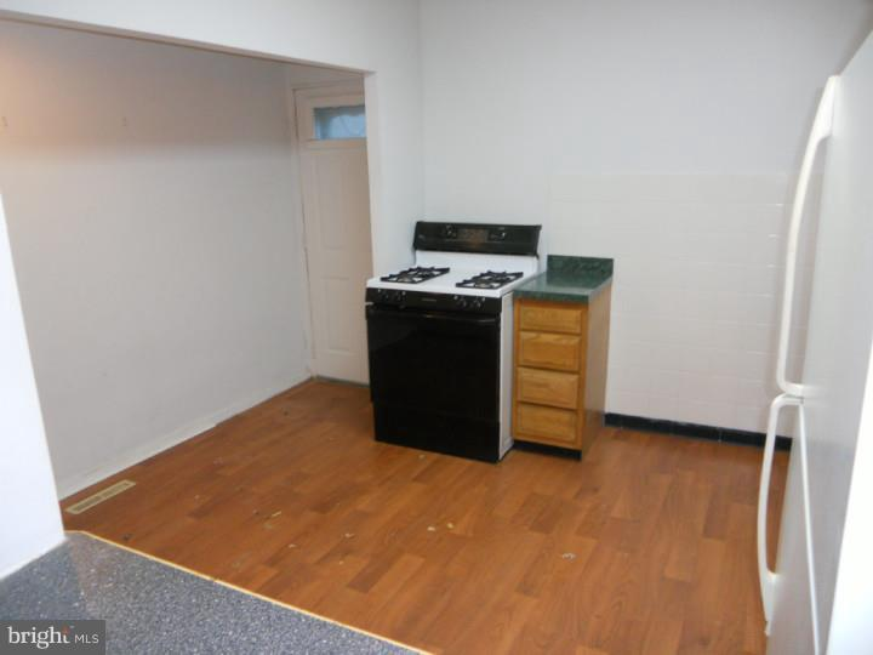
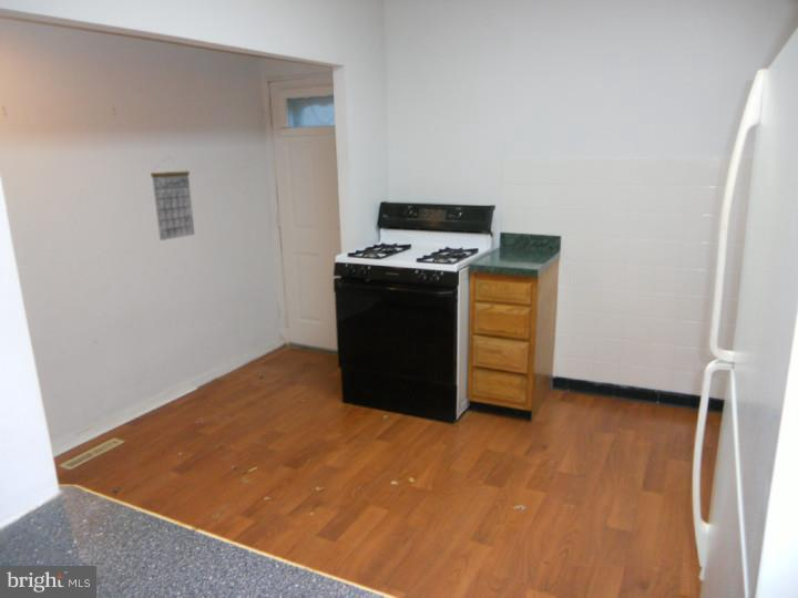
+ calendar (173, 197)
